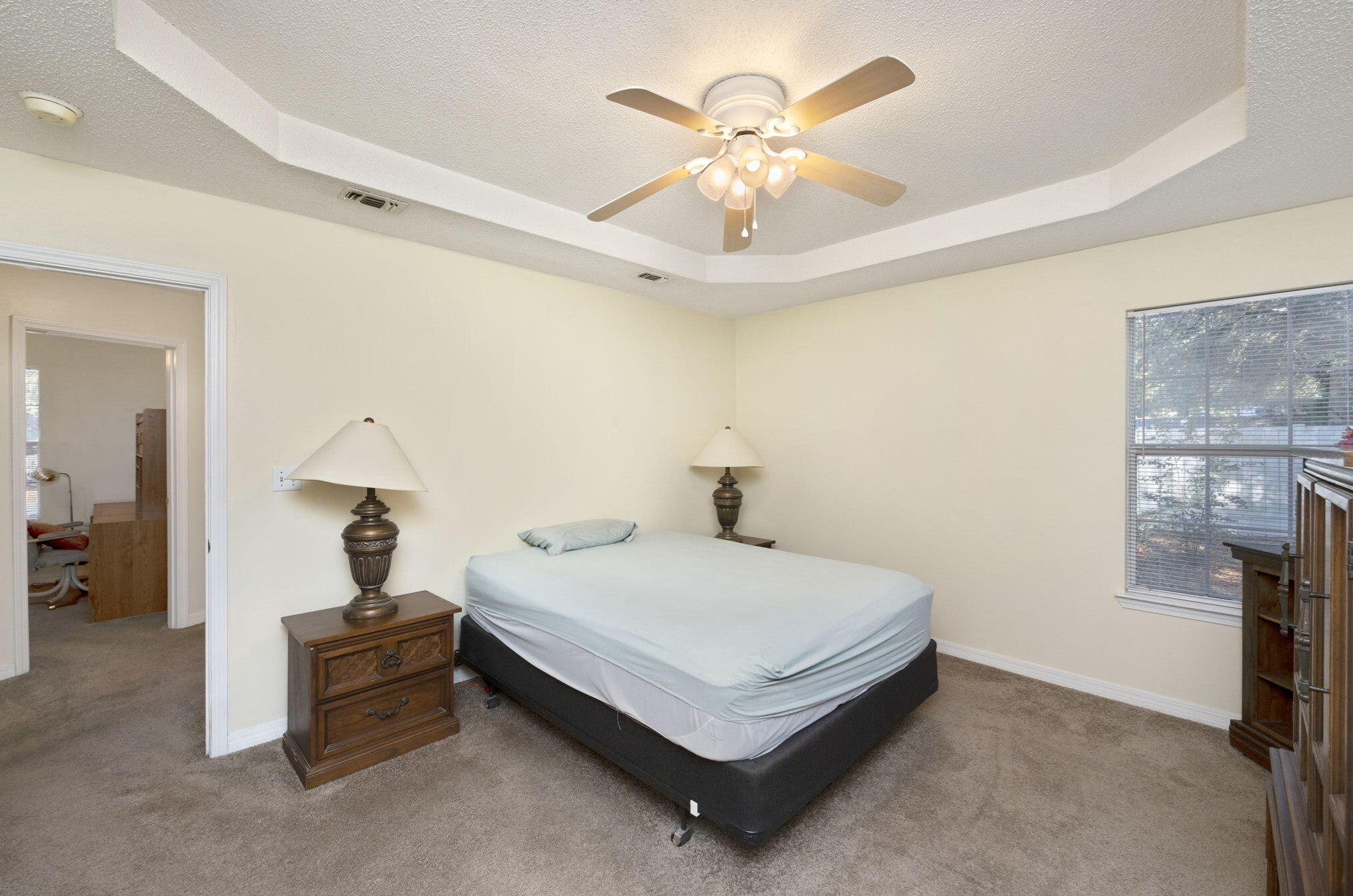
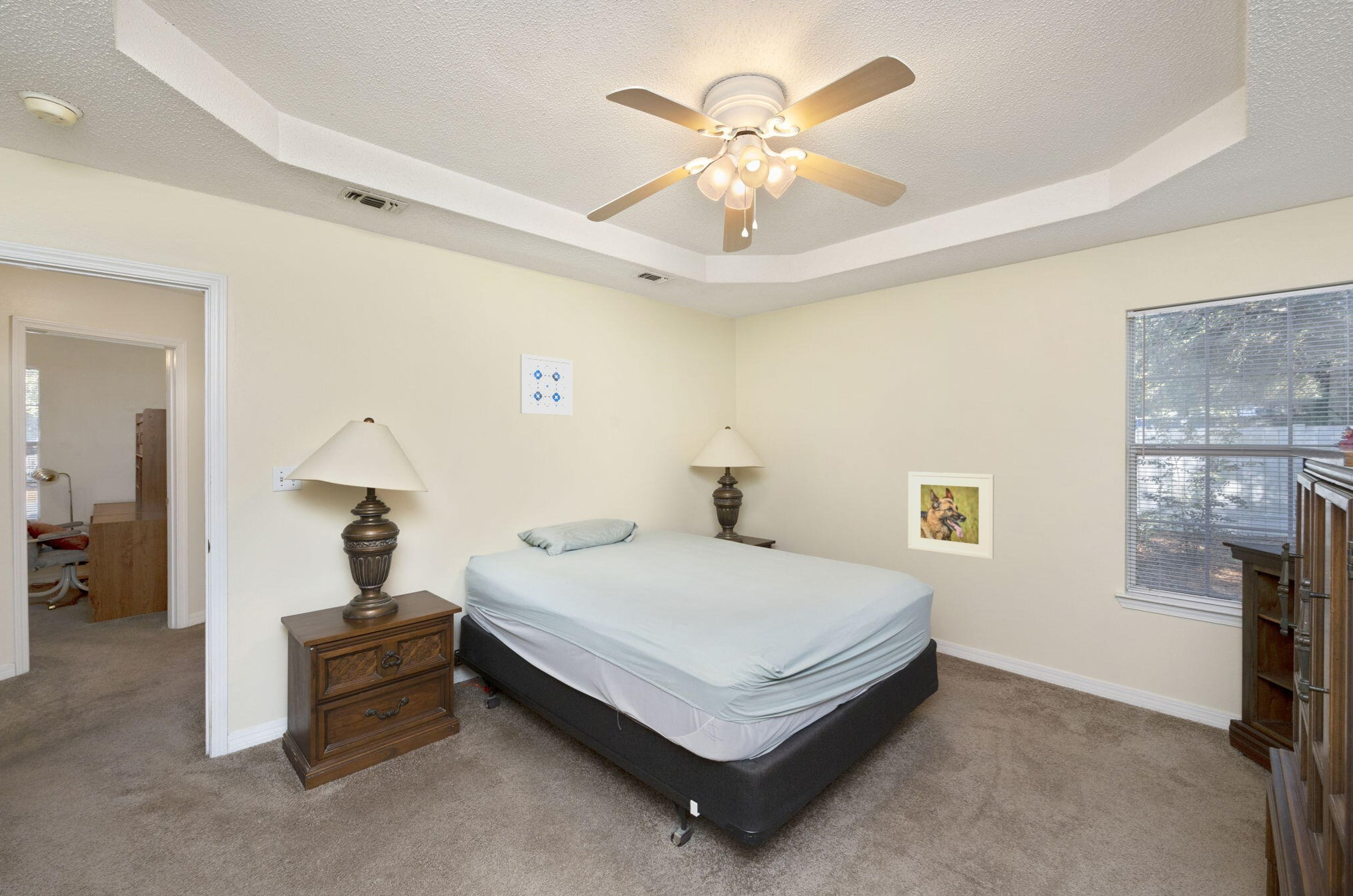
+ wall art (547, 386)
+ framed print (948, 513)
